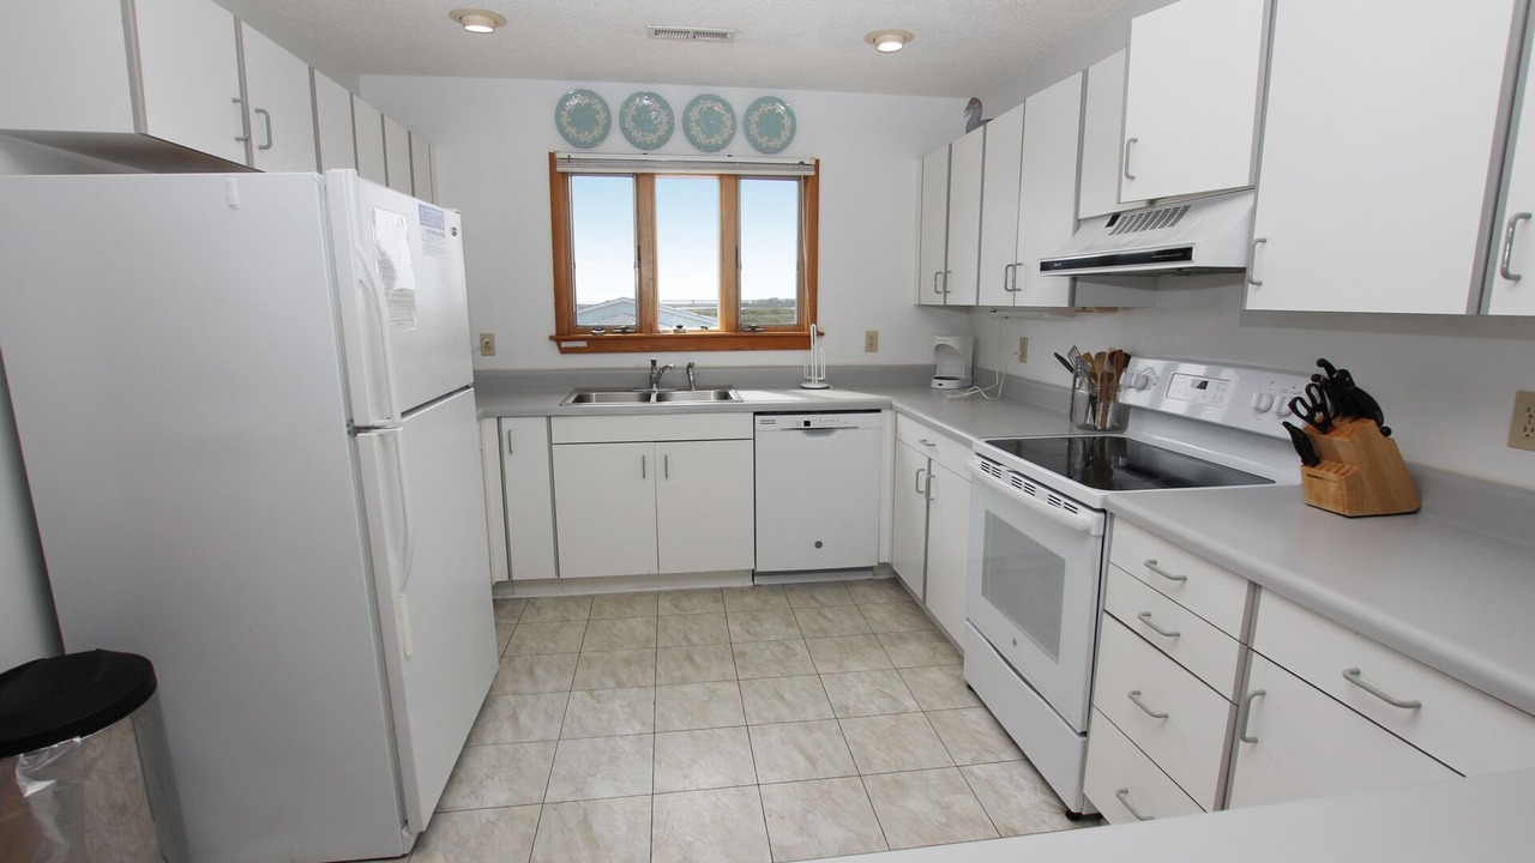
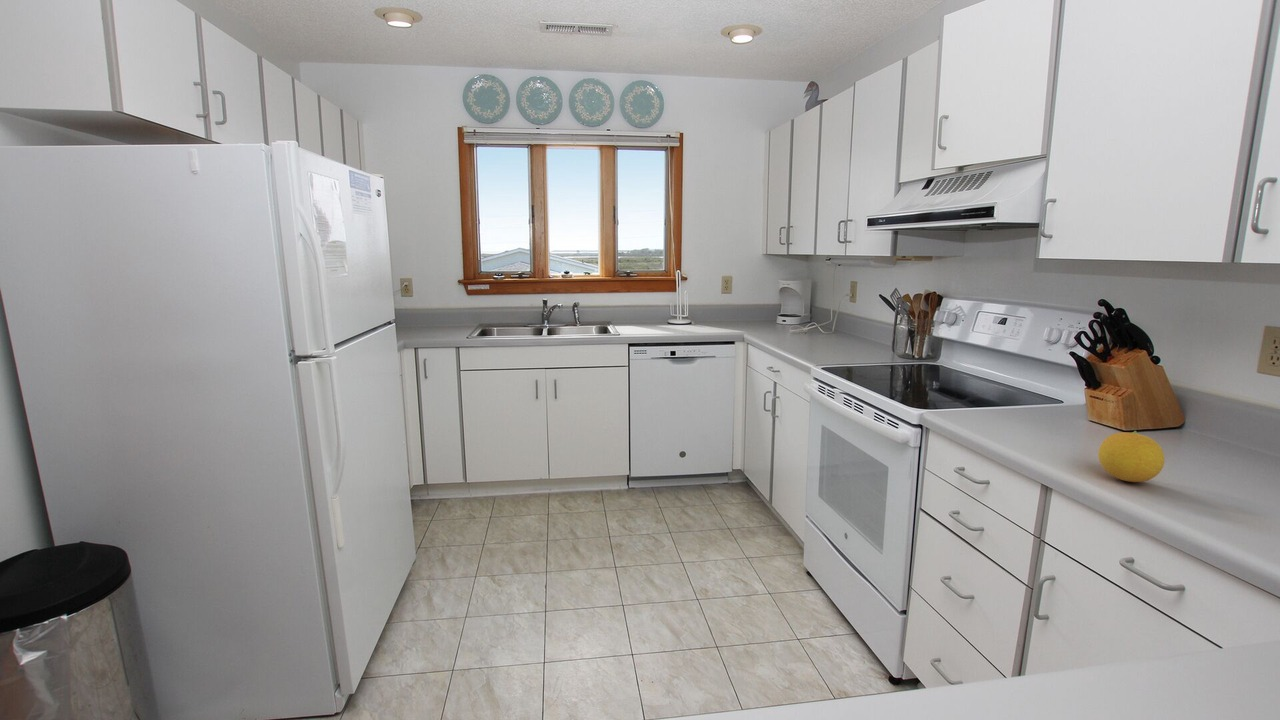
+ fruit (1130, 456)
